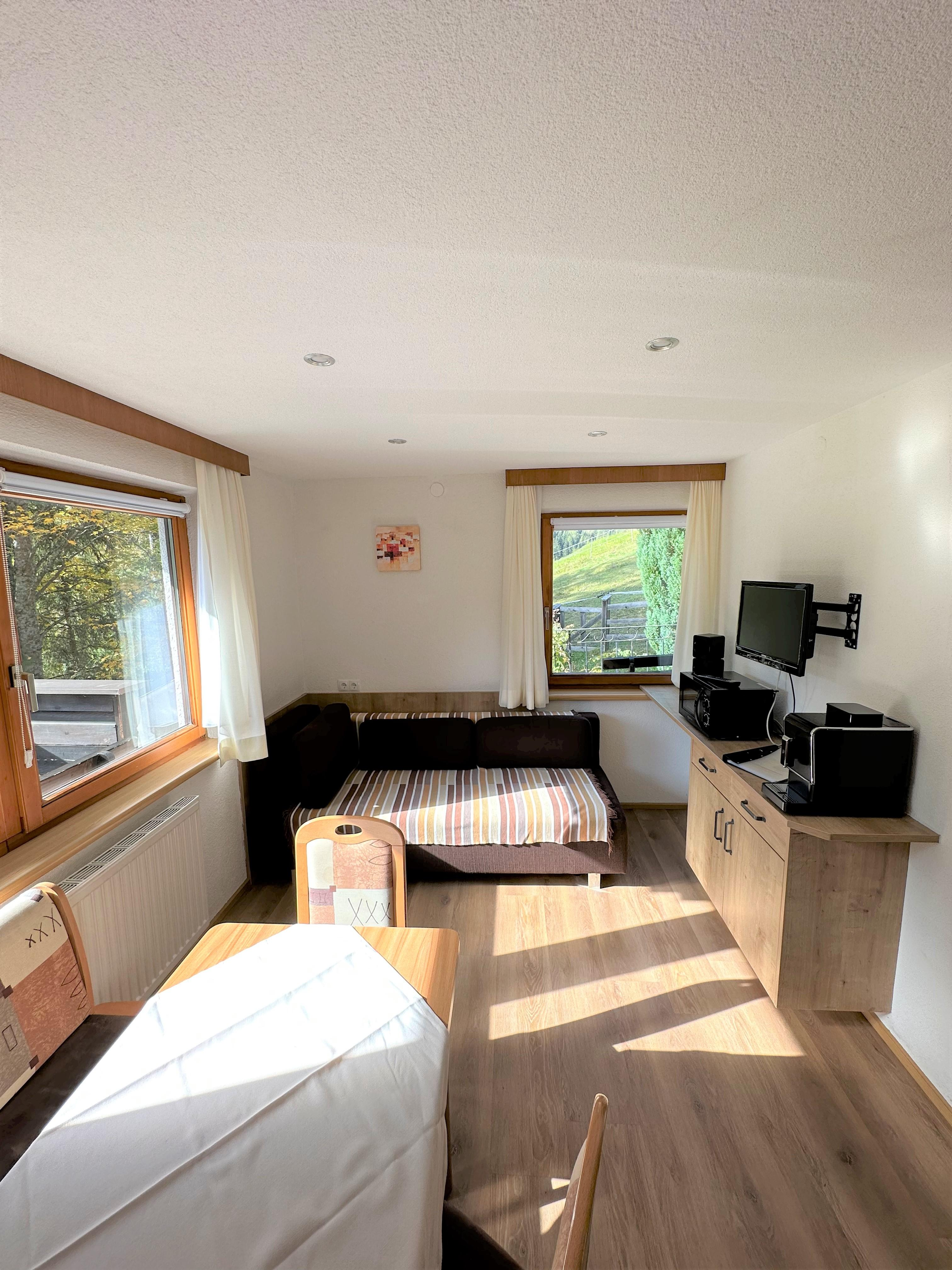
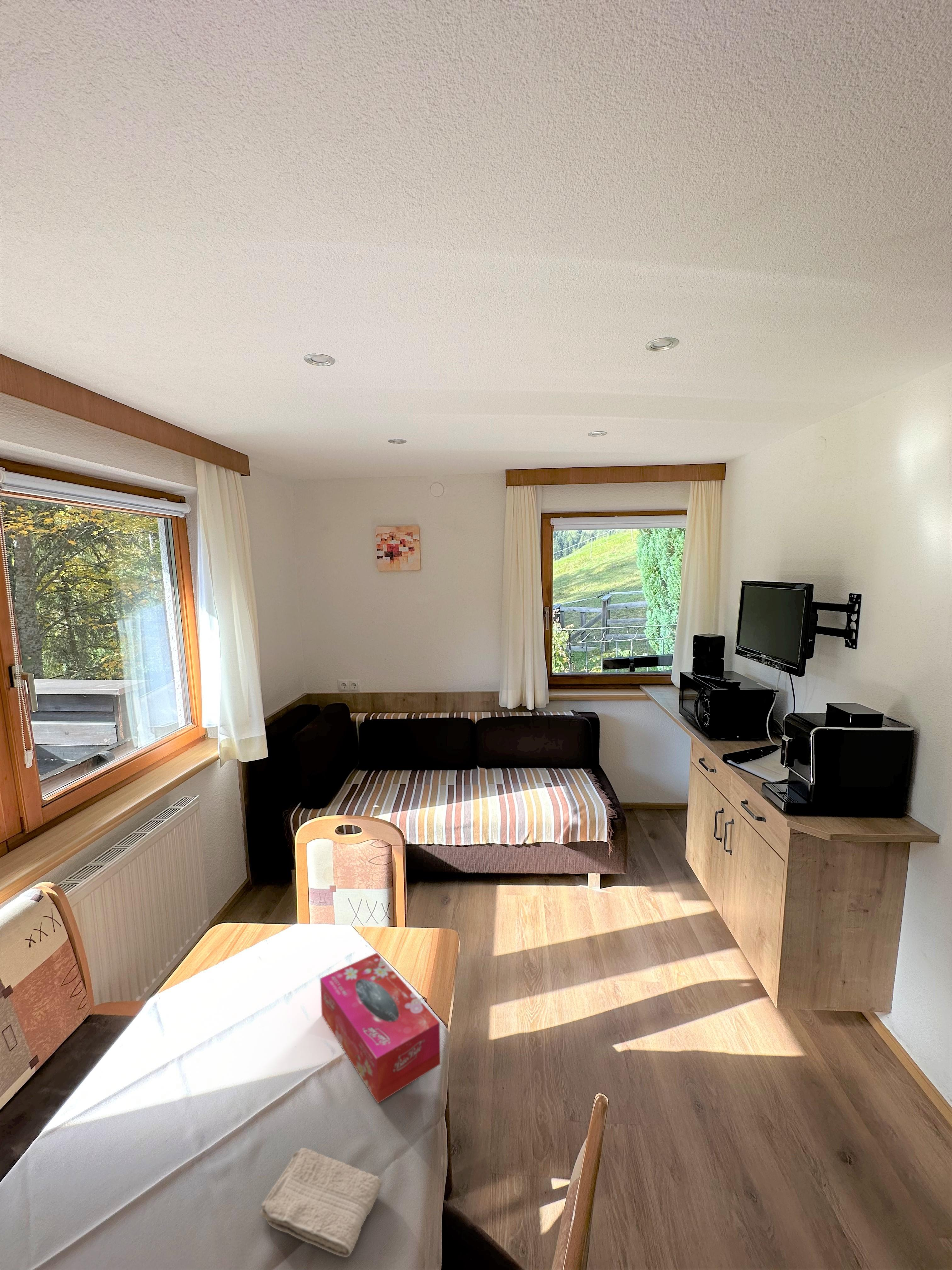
+ washcloth (322, 1197)
+ tissue box (377, 1019)
